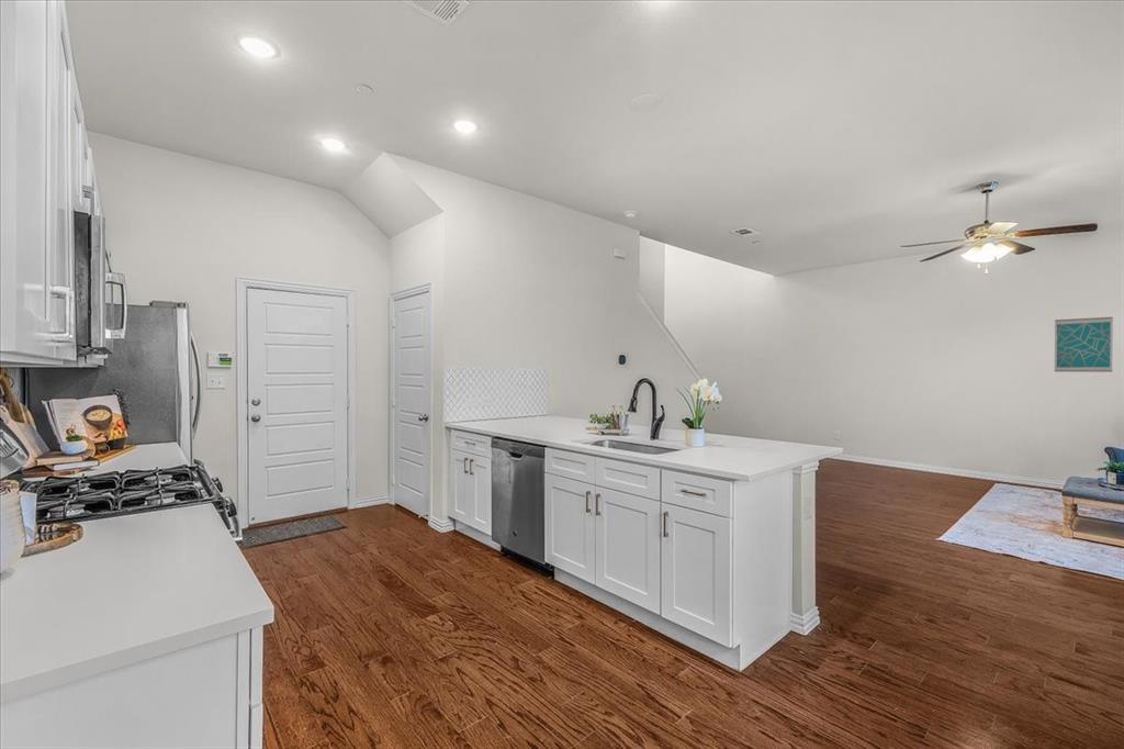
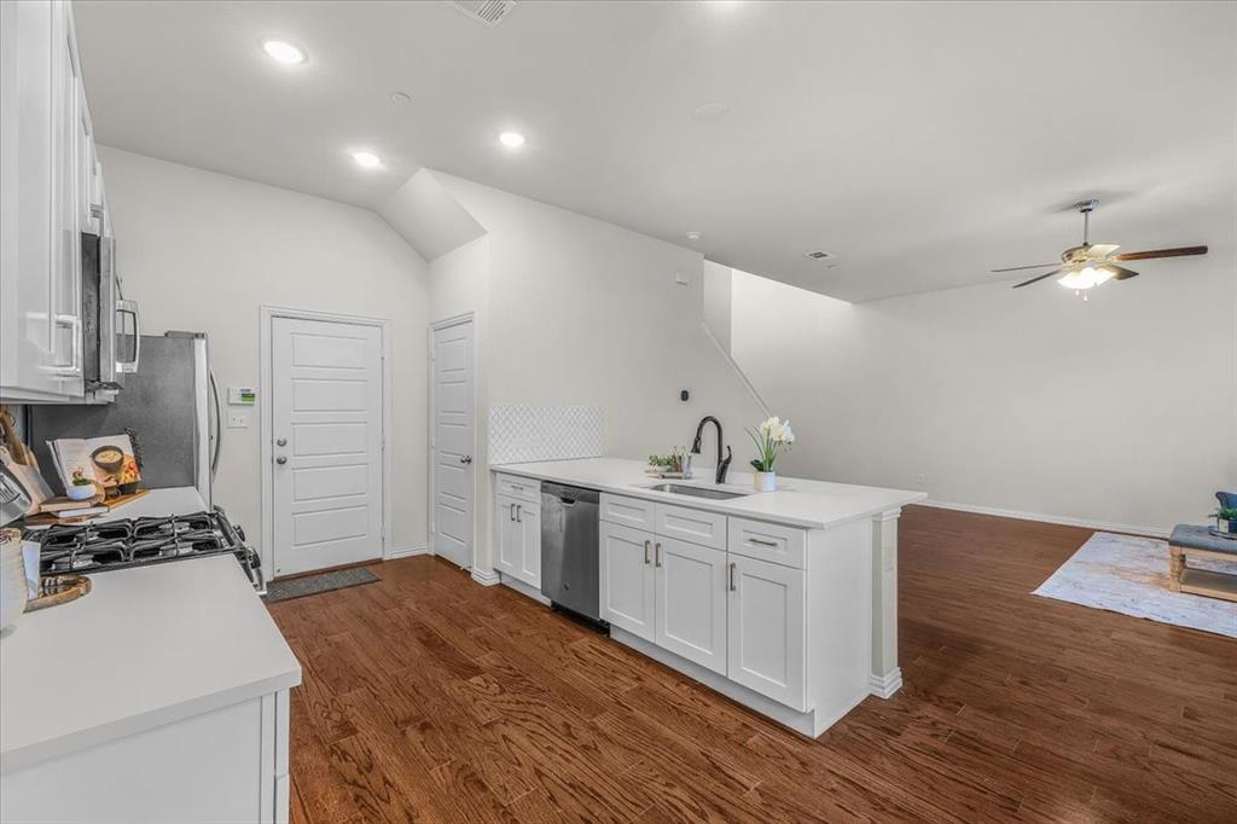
- wall art (1082, 345)
